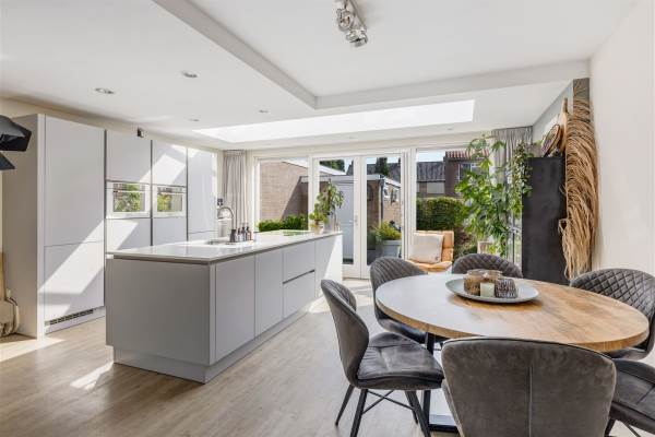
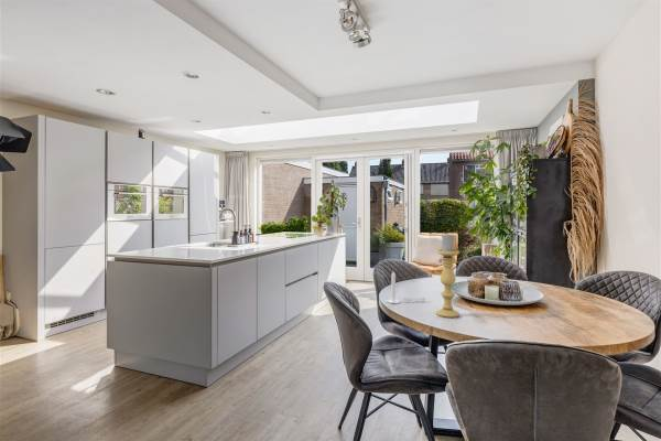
+ candle (394, 286)
+ candle holder (447, 273)
